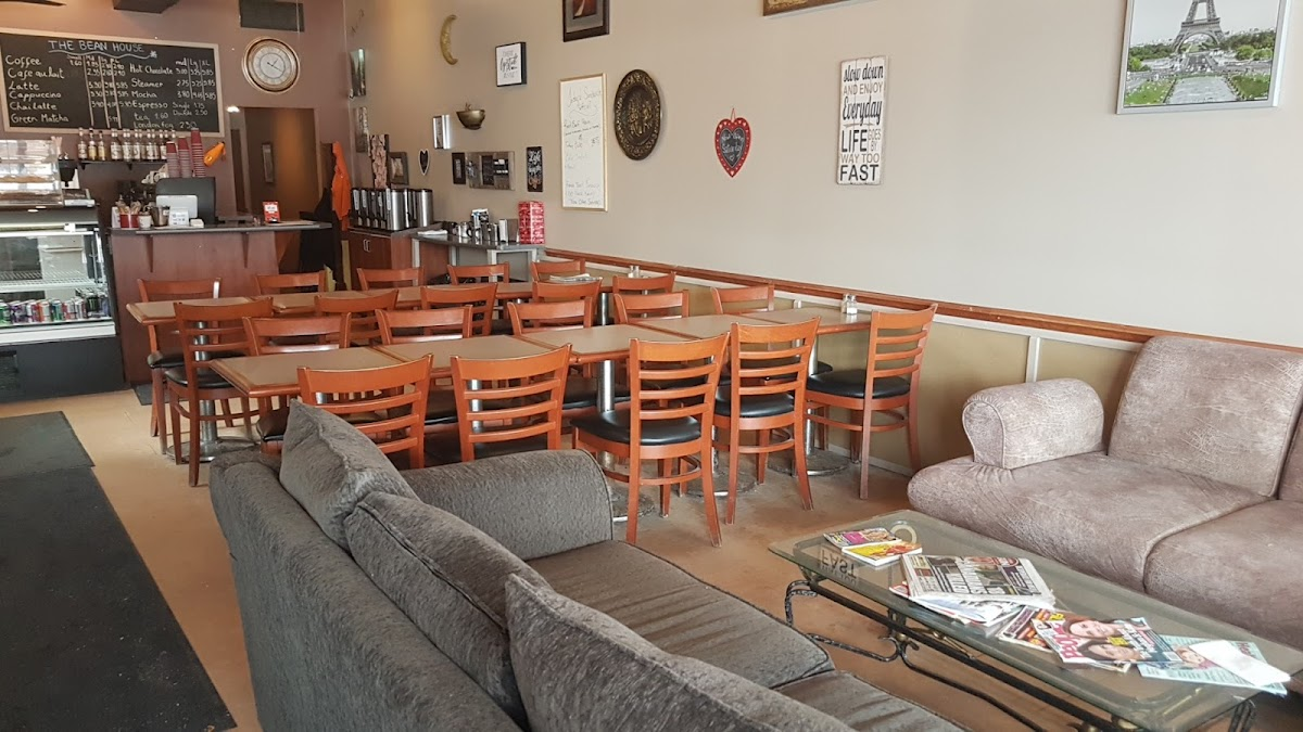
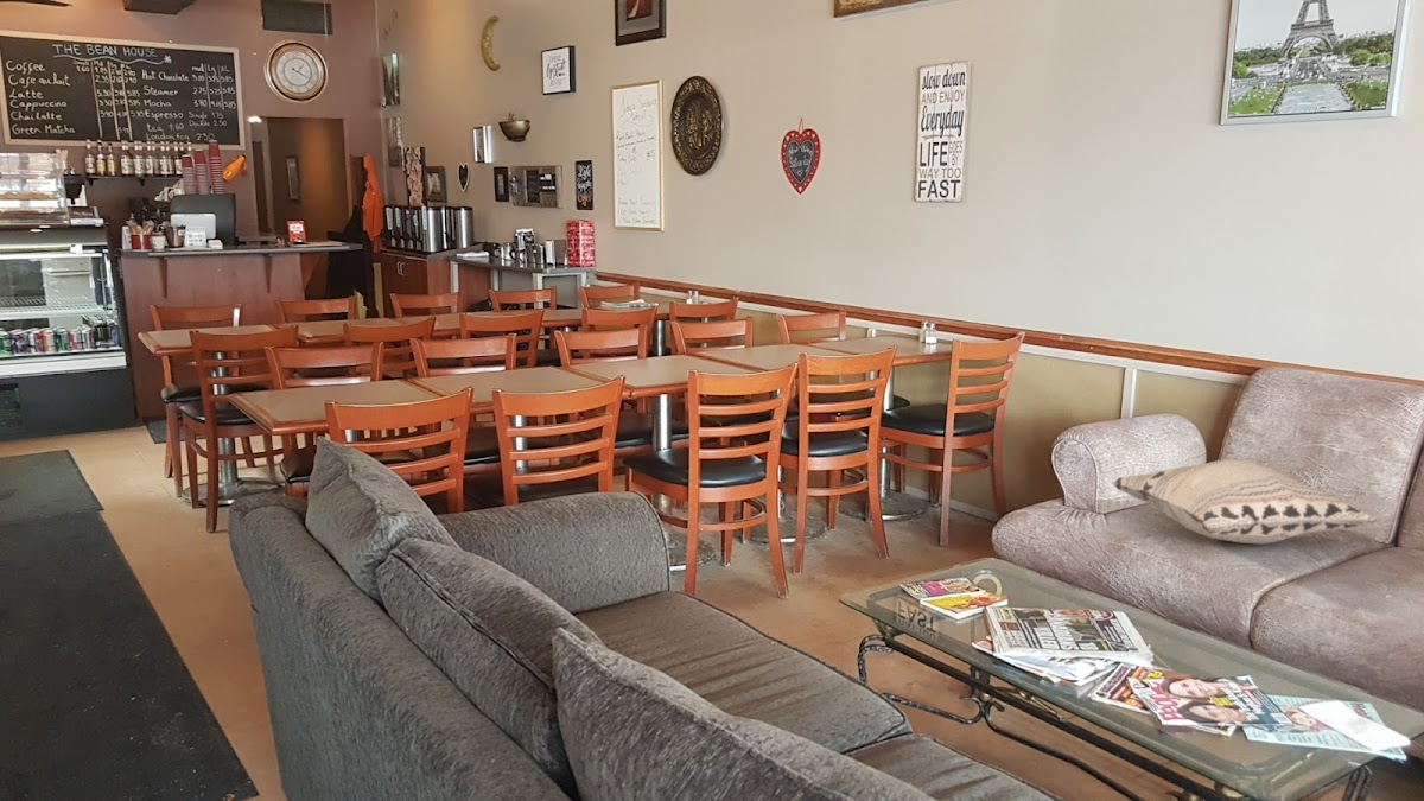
+ decorative pillow (1235, 500)
